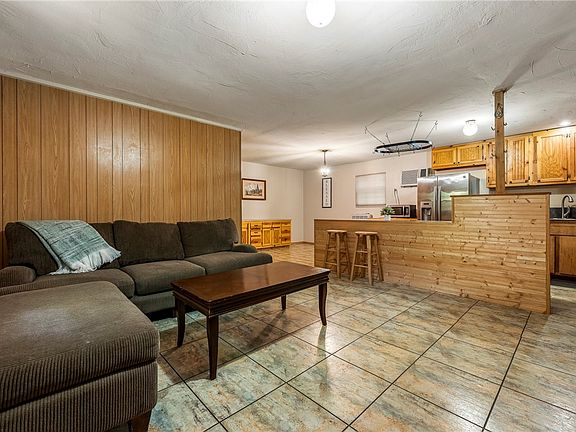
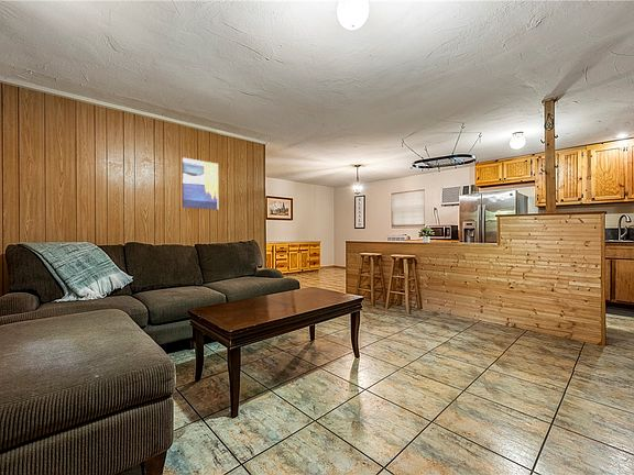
+ wall art (200, 185)
